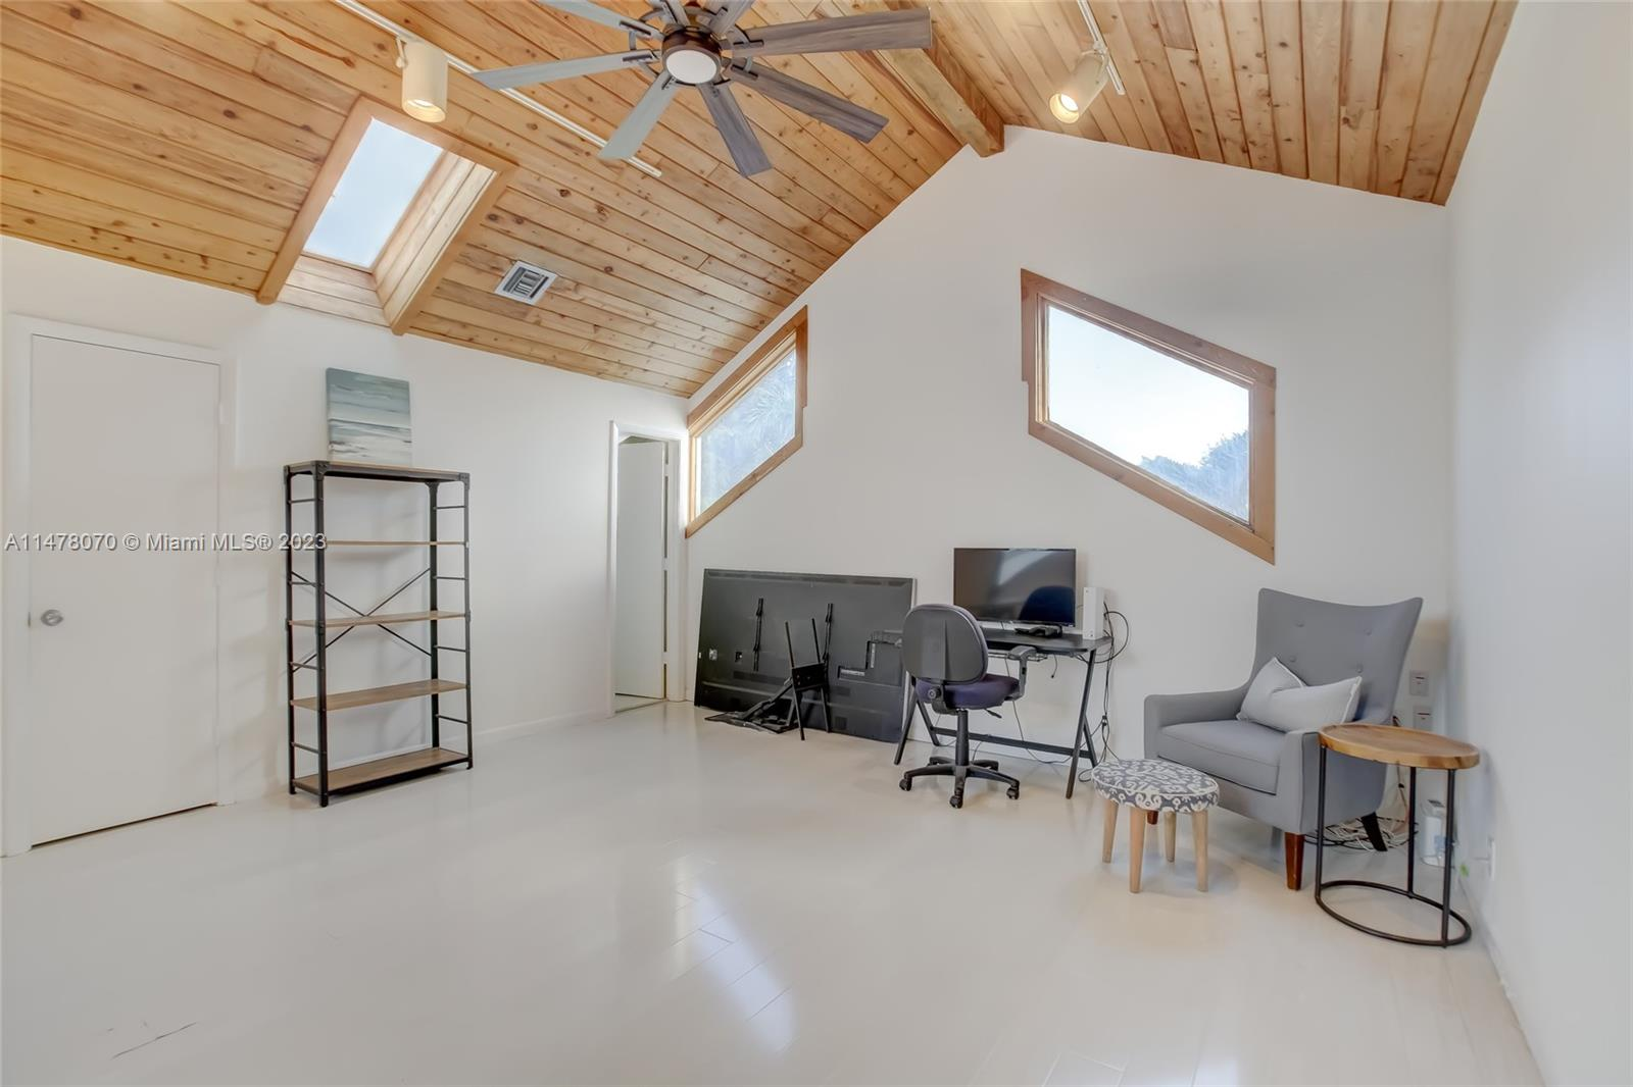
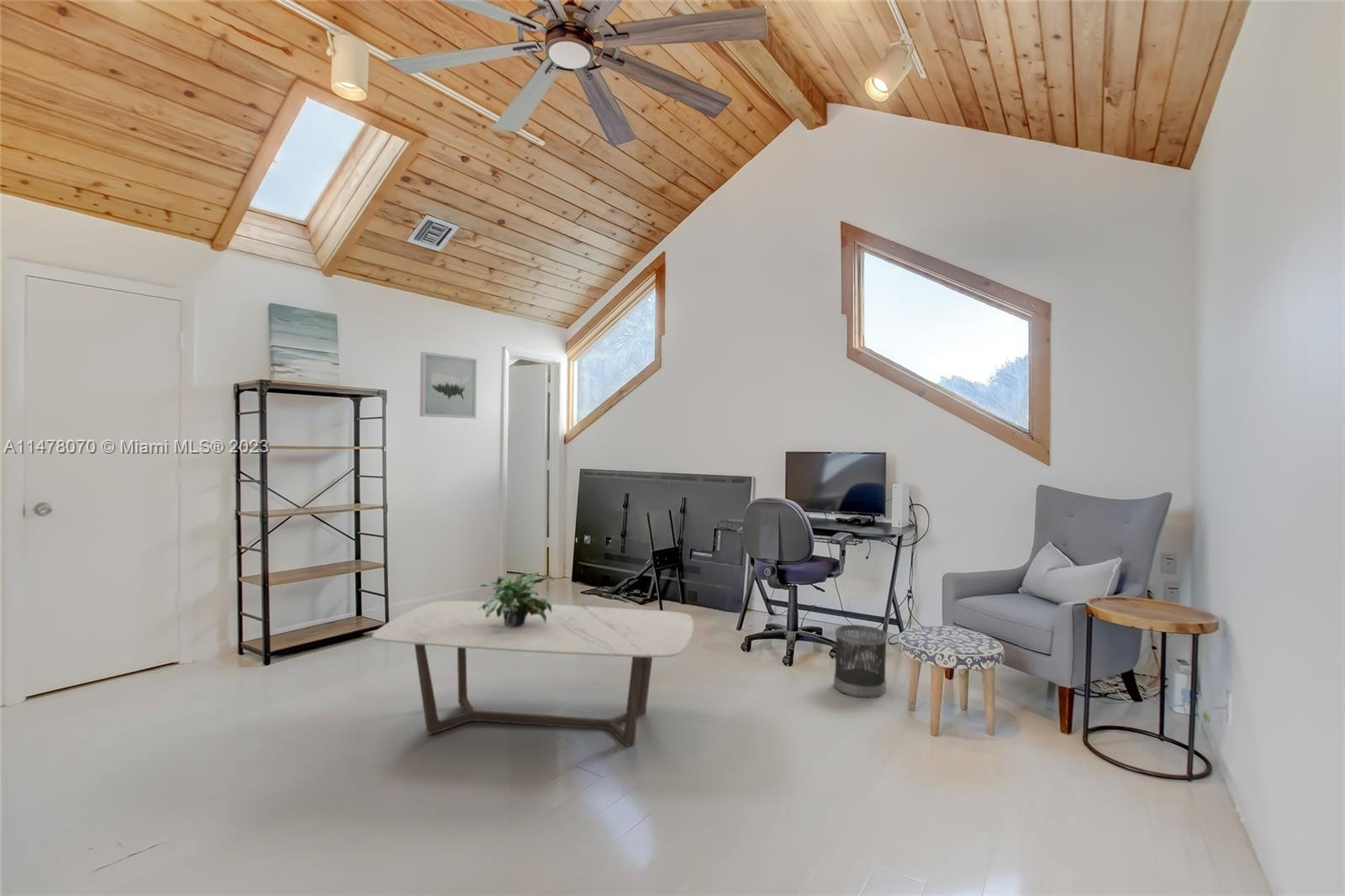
+ potted plant (514, 598)
+ wastebasket (860, 660)
+ wall art (449, 386)
+ coffee table (541, 652)
